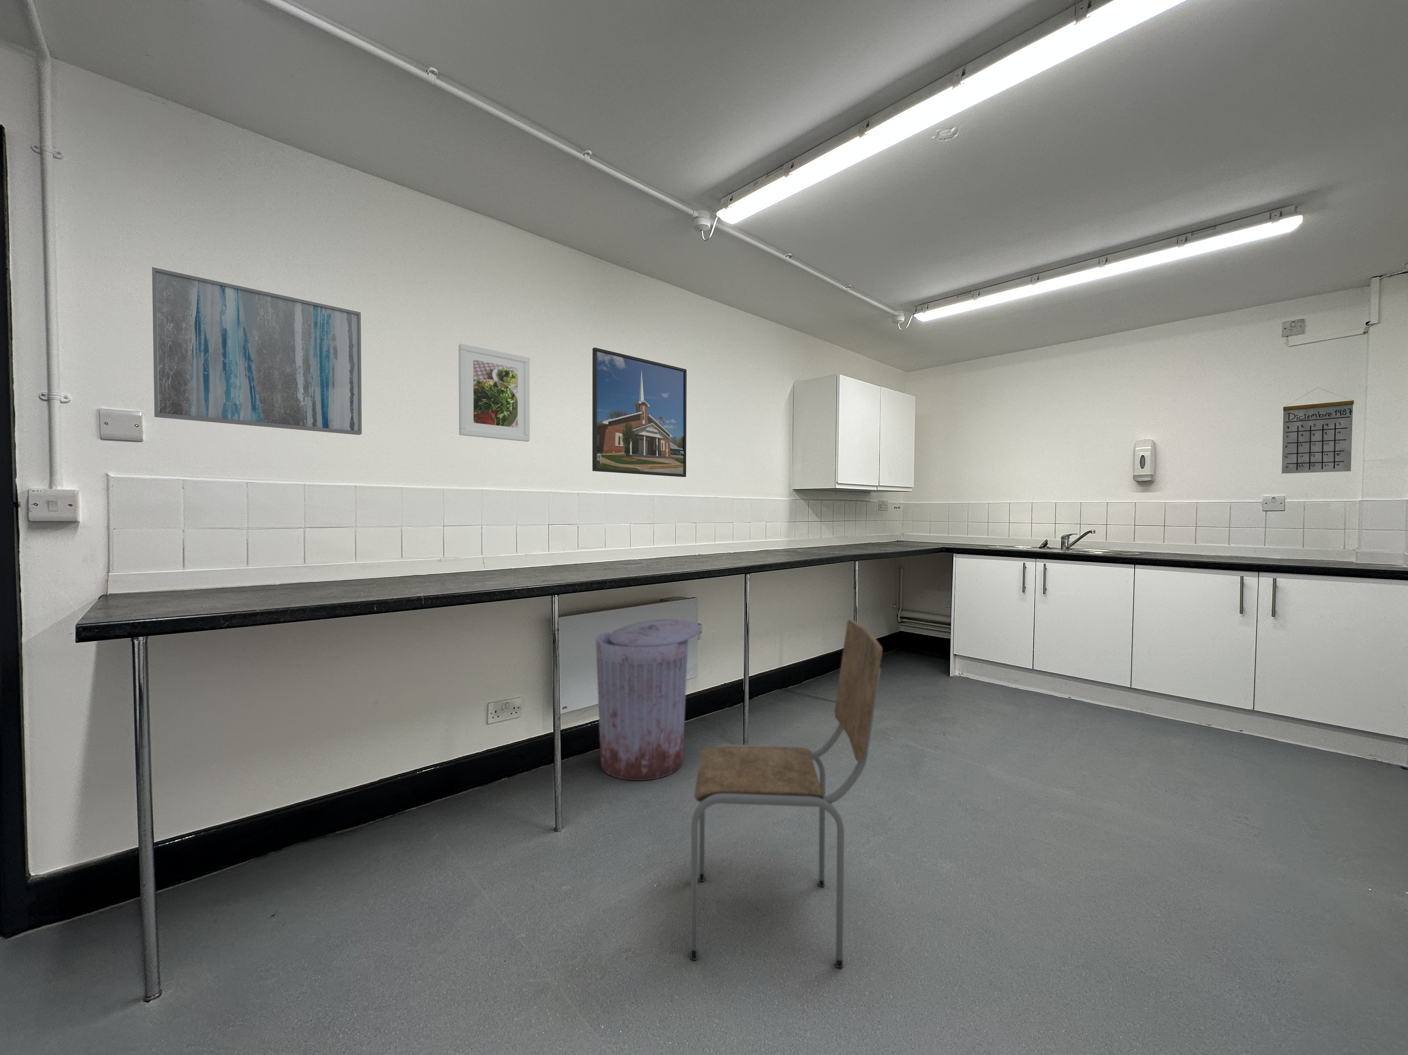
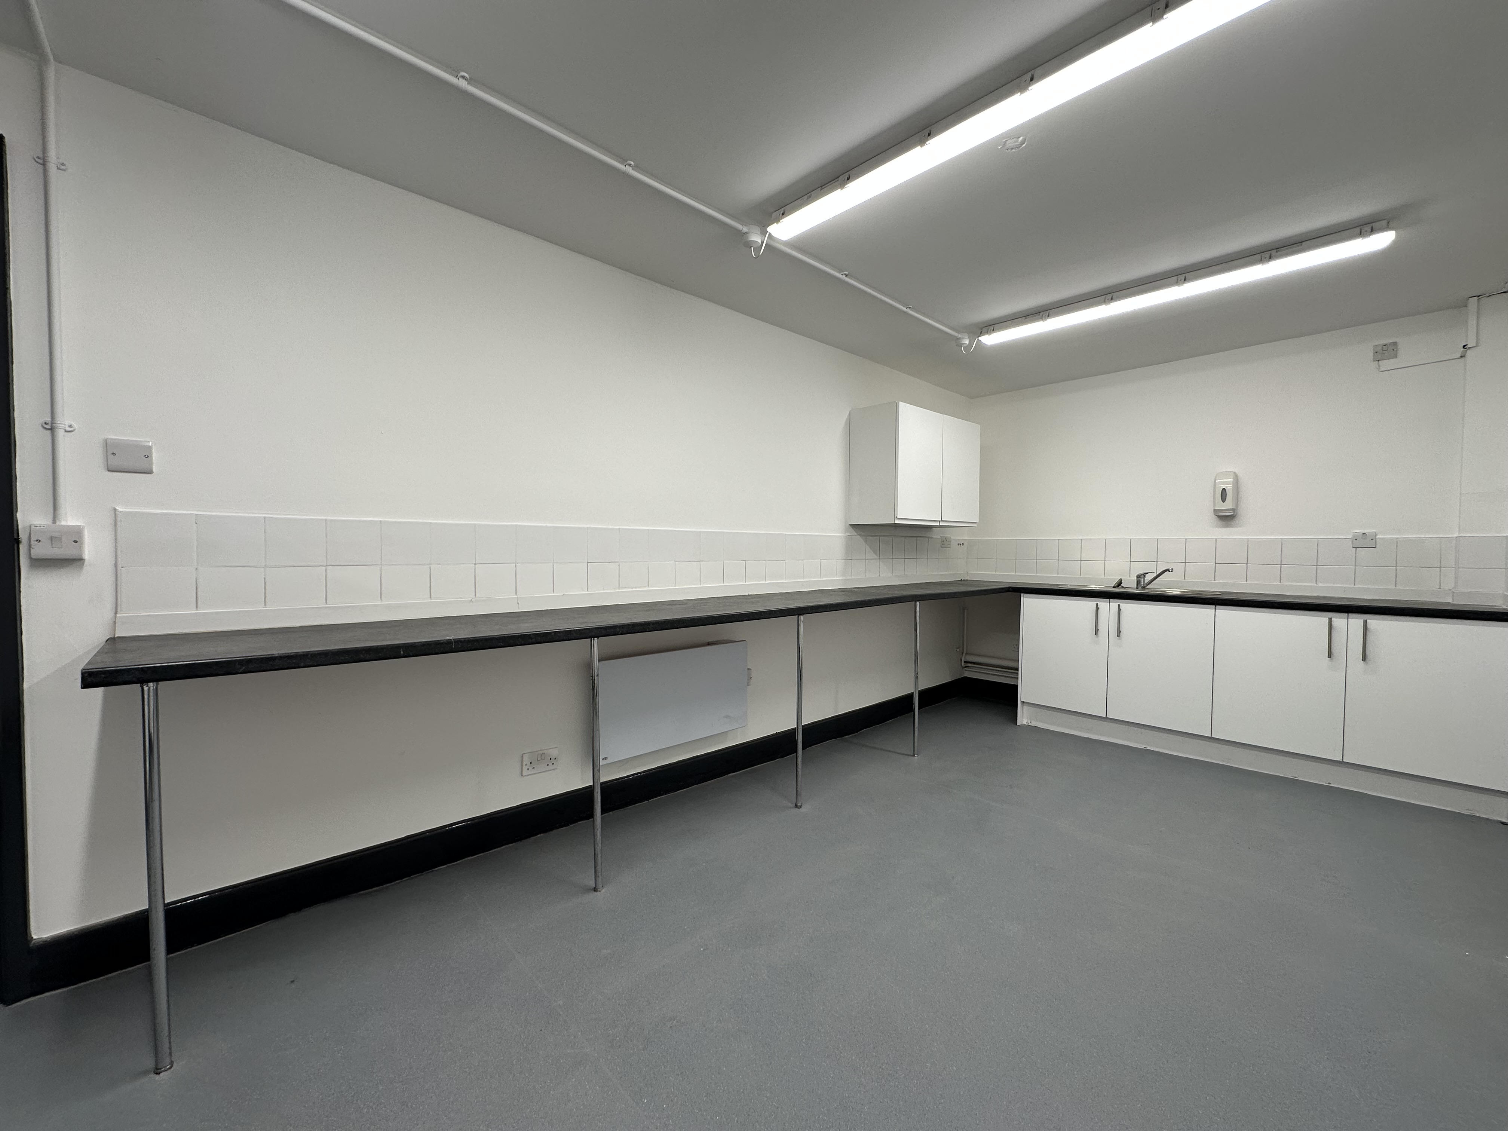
- trash can (649, 693)
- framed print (642, 417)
- calendar (1316, 430)
- dining chair (782, 775)
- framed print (496, 395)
- wall art (267, 360)
